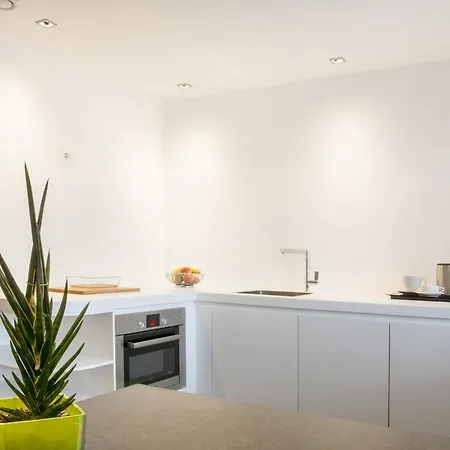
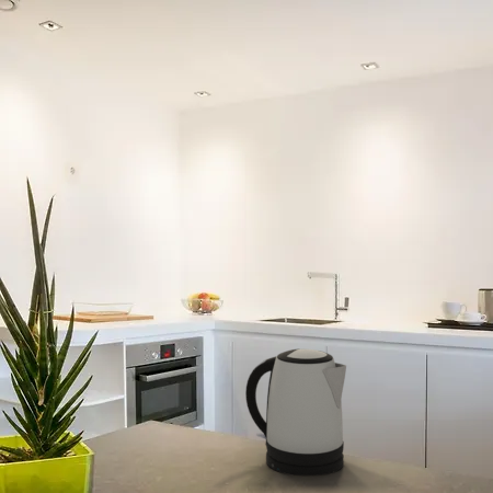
+ kettle (294, 404)
